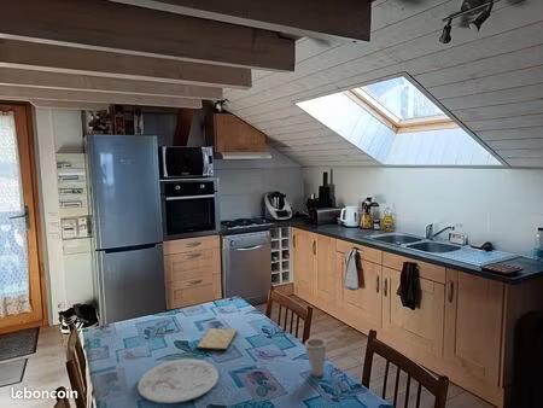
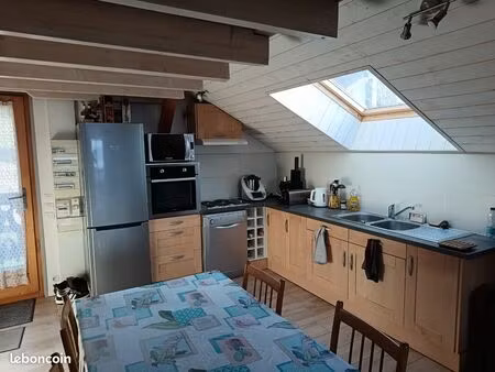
- plate (179, 379)
- cup (315, 356)
- cutting board (217, 338)
